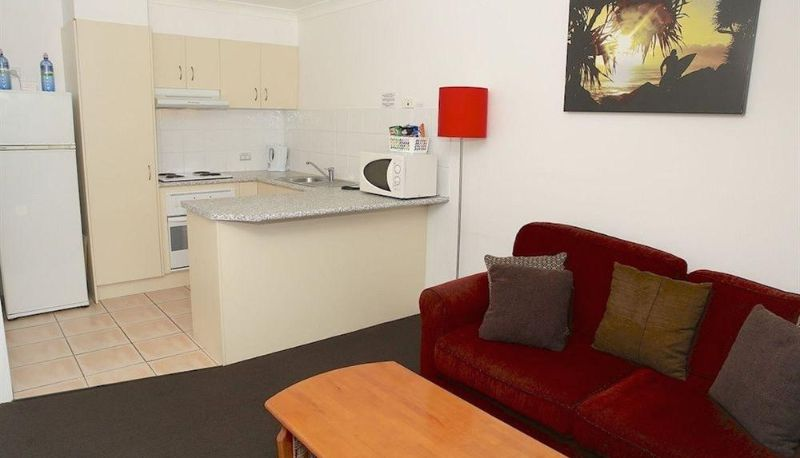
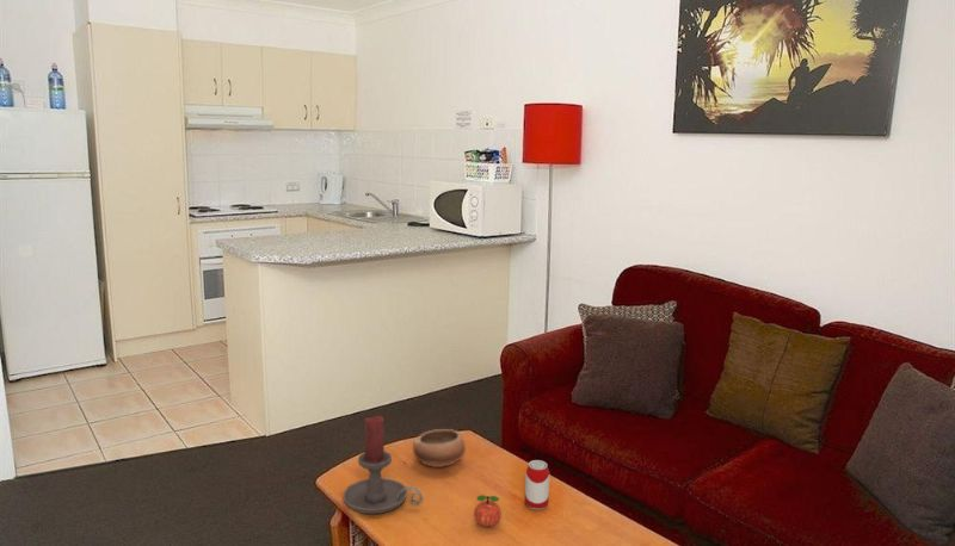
+ bowl (439, 449)
+ beverage can (537, 484)
+ candle holder (383, 459)
+ apple (487, 510)
